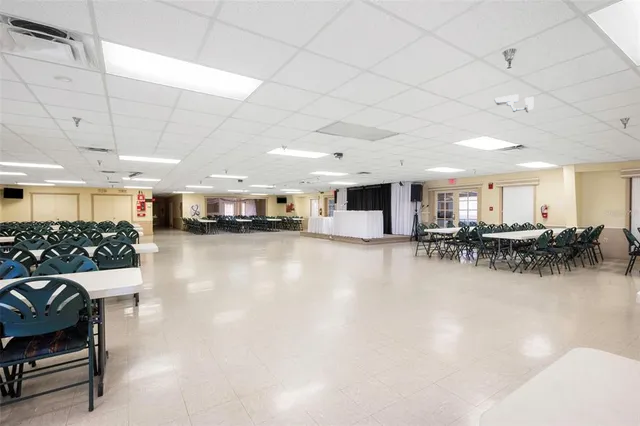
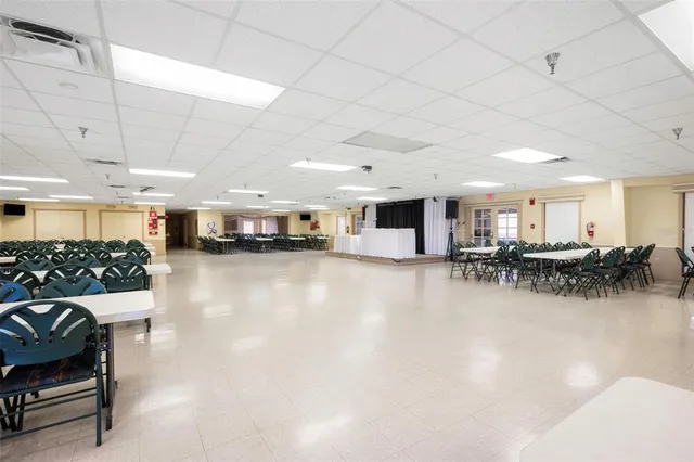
- security camera (513, 107)
